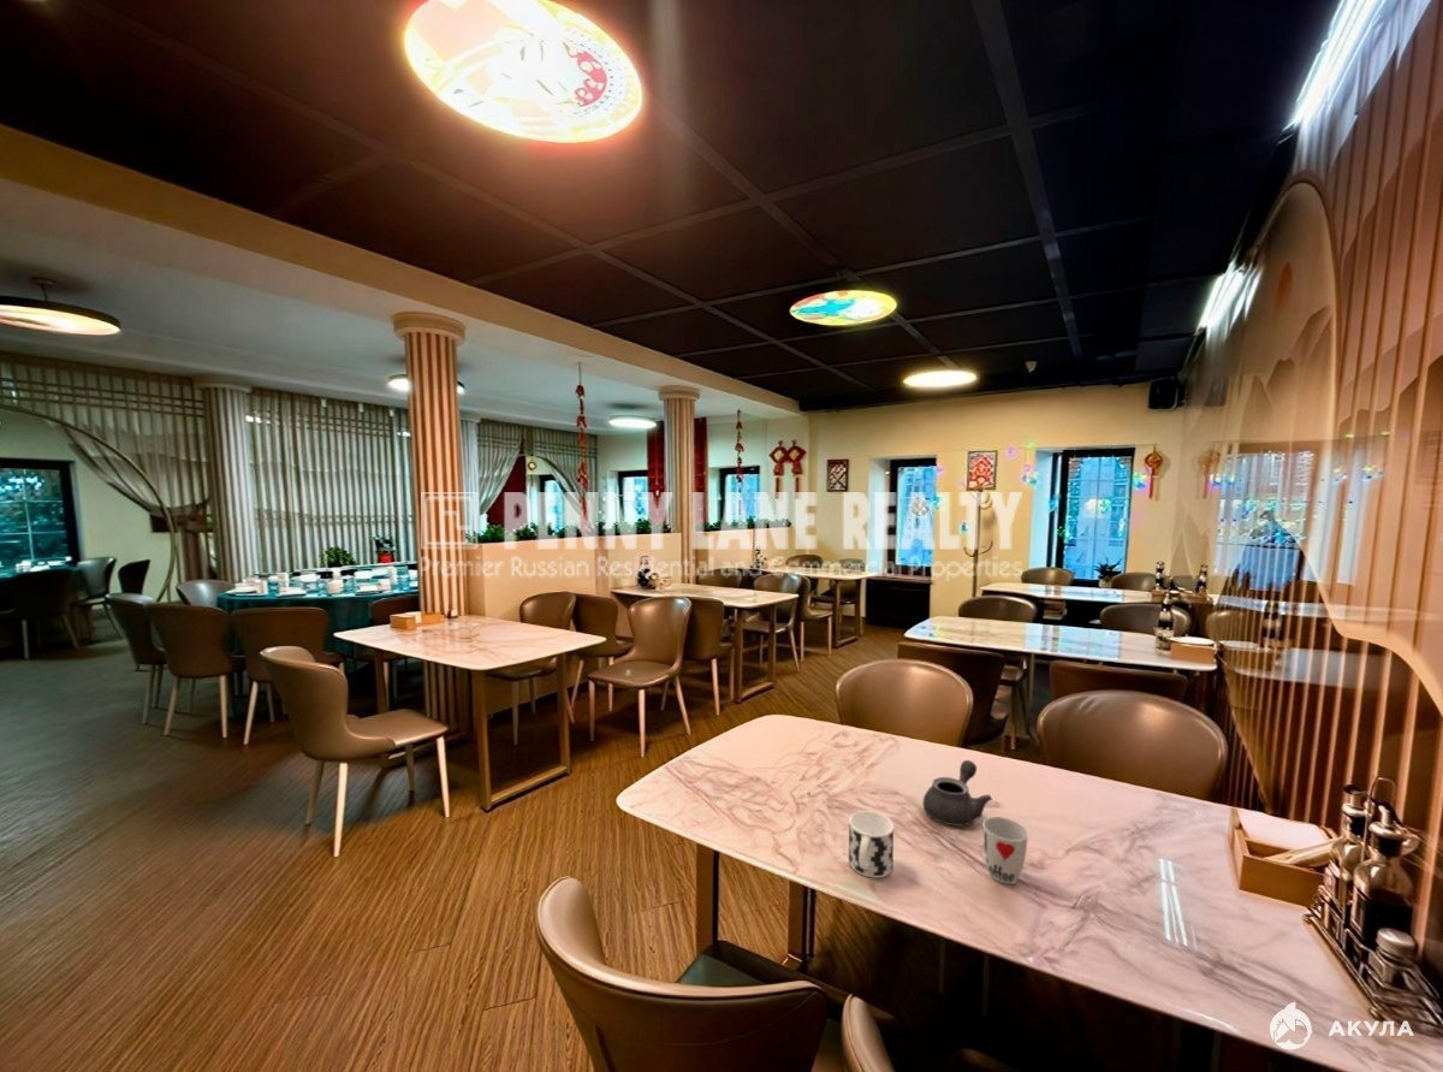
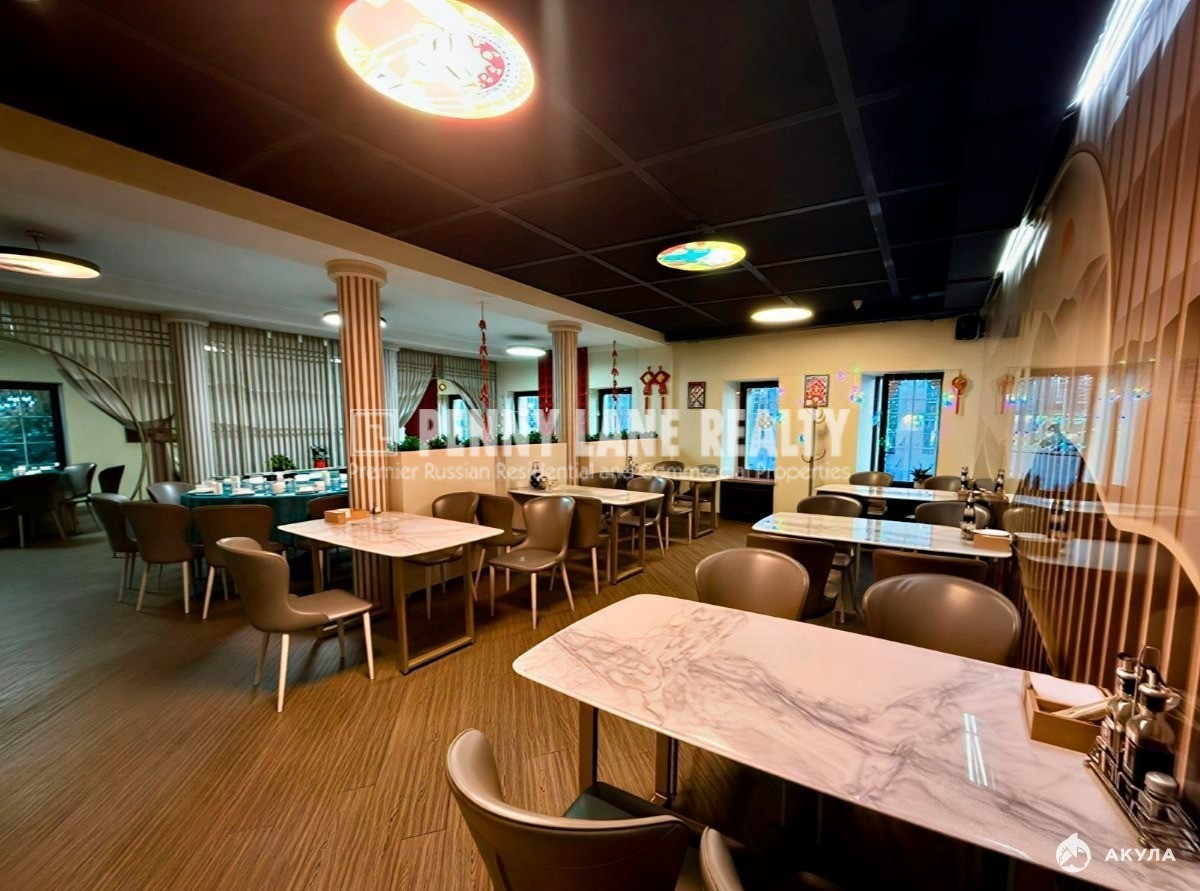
- cup (868, 847)
- teapot (958, 790)
- cup (1004, 852)
